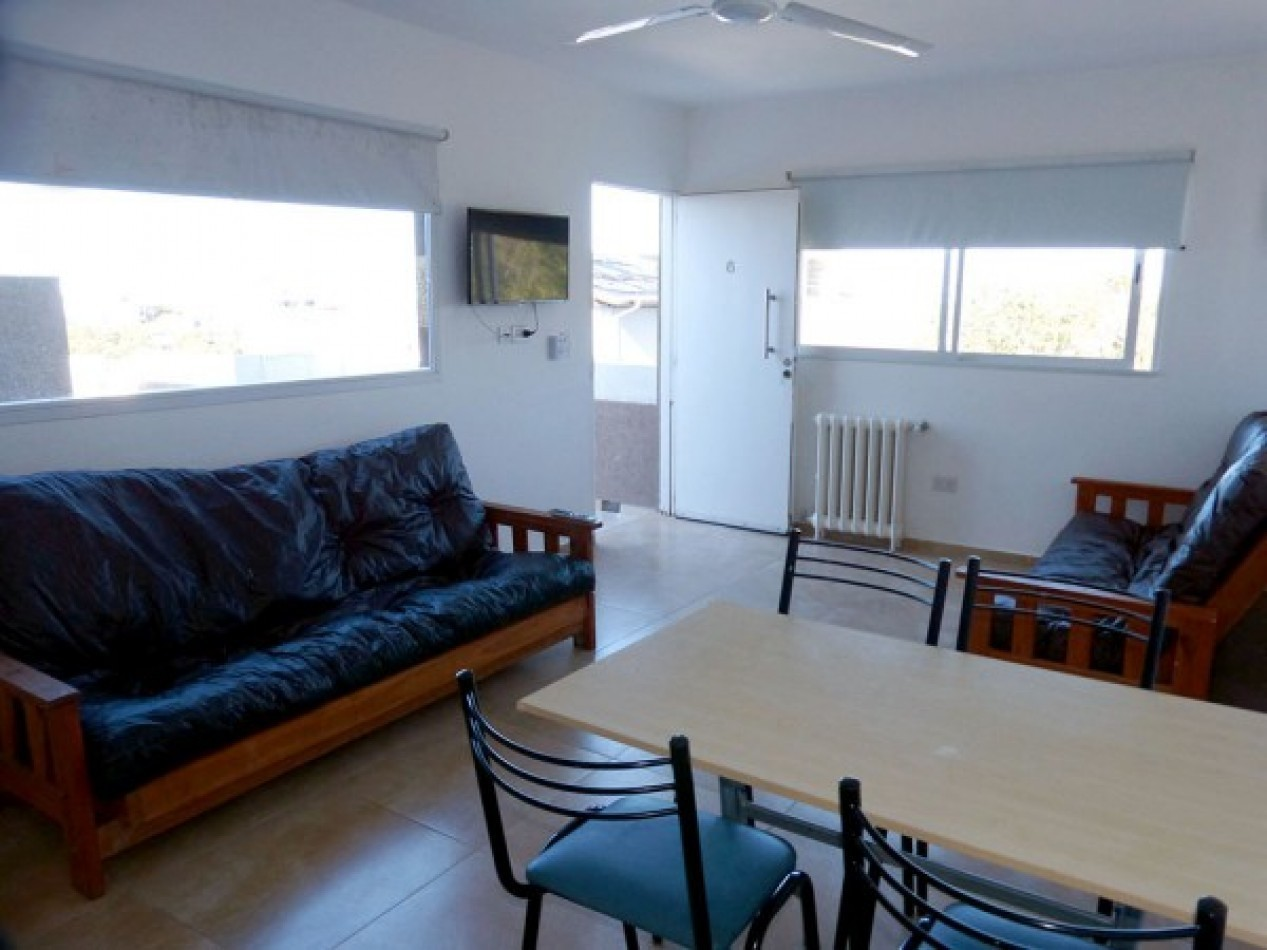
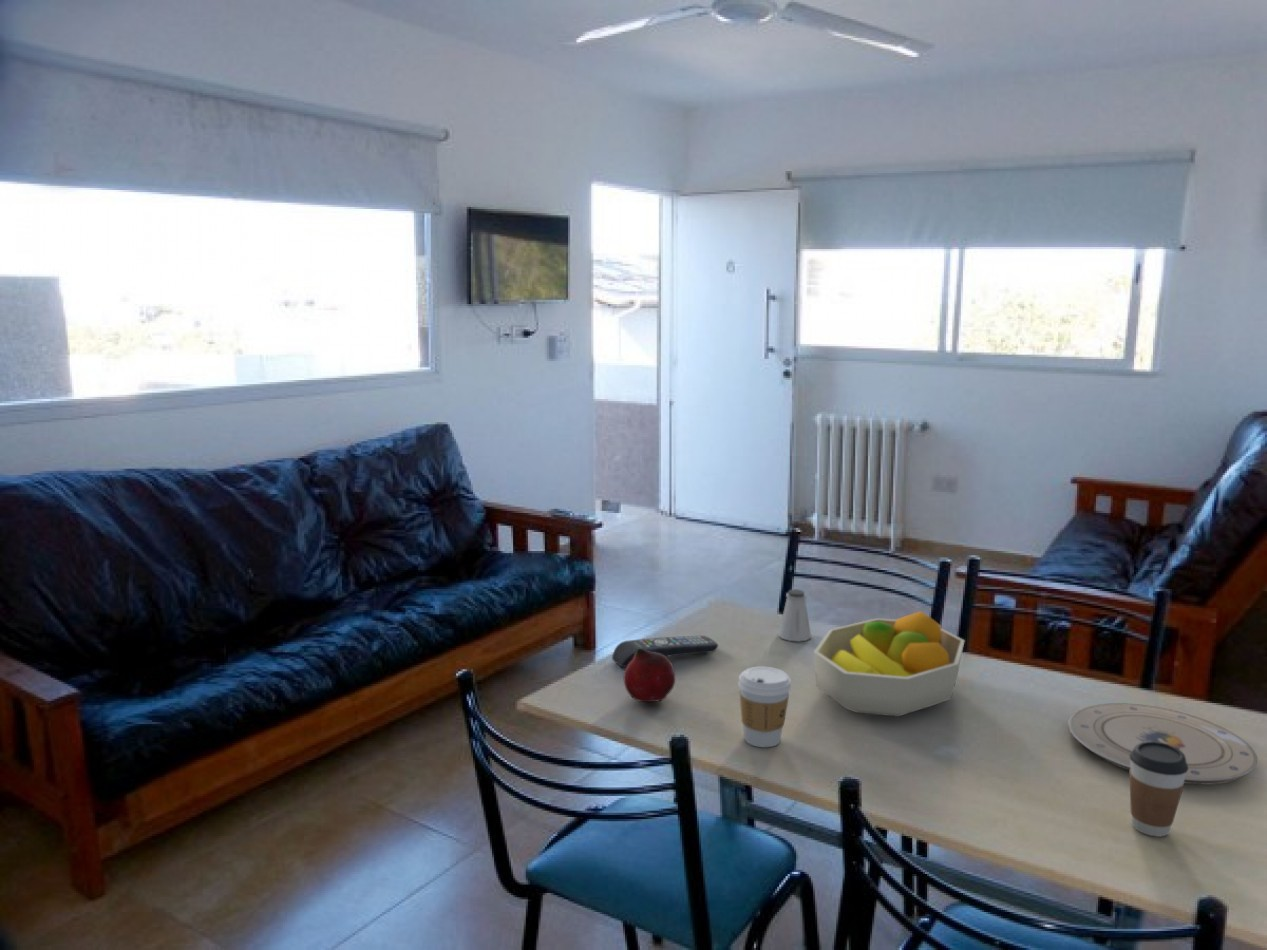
+ coffee cup (1155, 790)
+ remote control (665, 648)
+ fruit (649, 674)
+ fruit bowl (889, 658)
+ coffee cup (763, 705)
+ saltshaker (795, 613)
+ plate (1158, 741)
